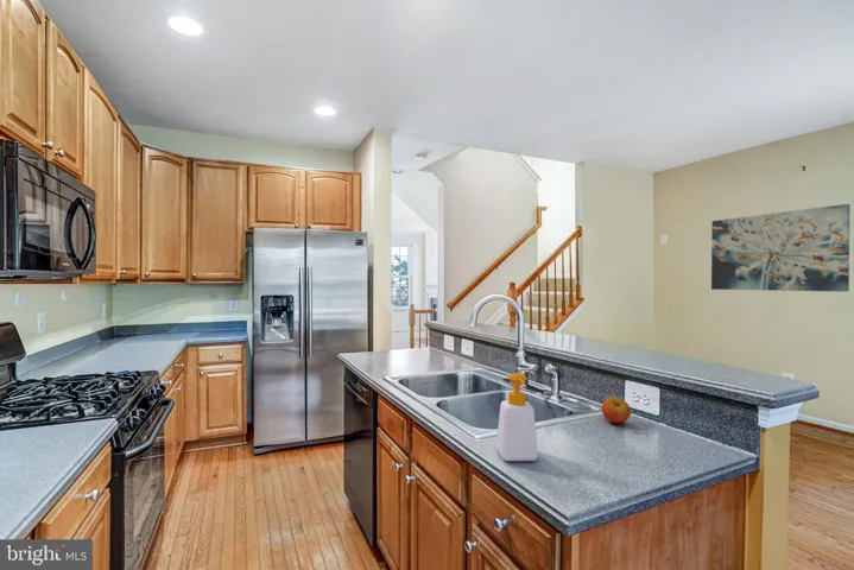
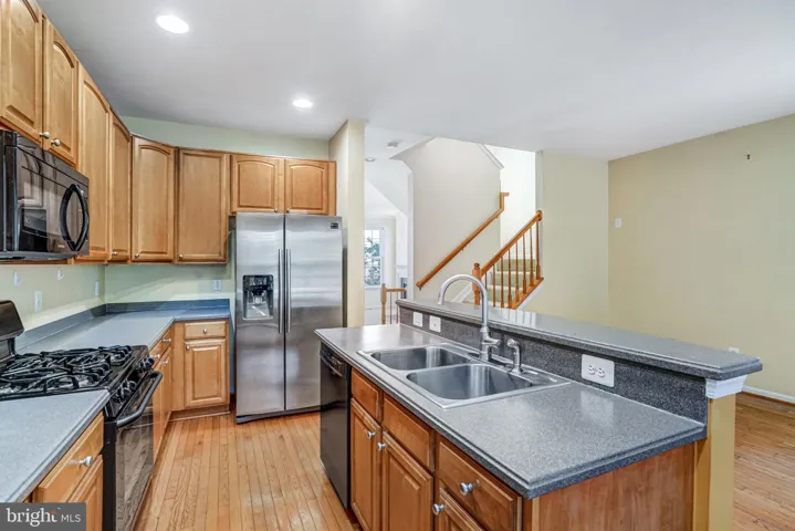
- wall art (772, 252)
- apple (615, 410)
- soap bottle (518, 417)
